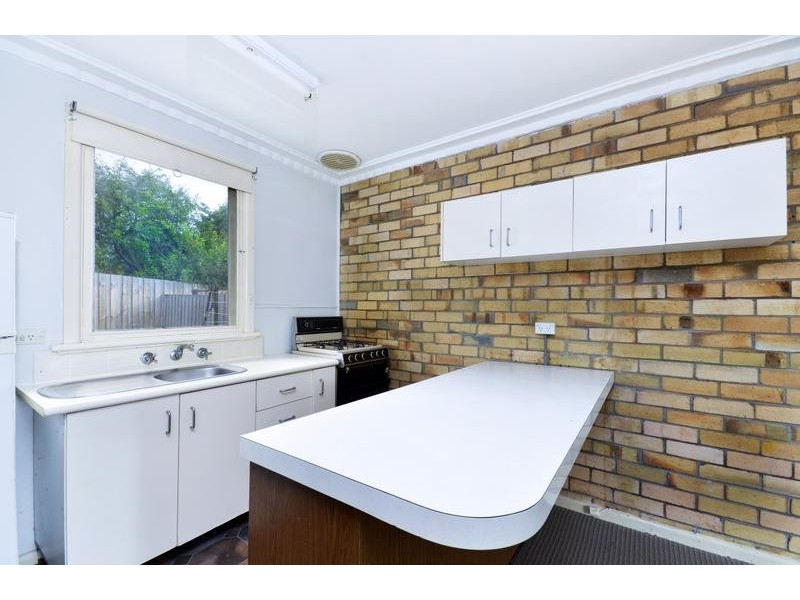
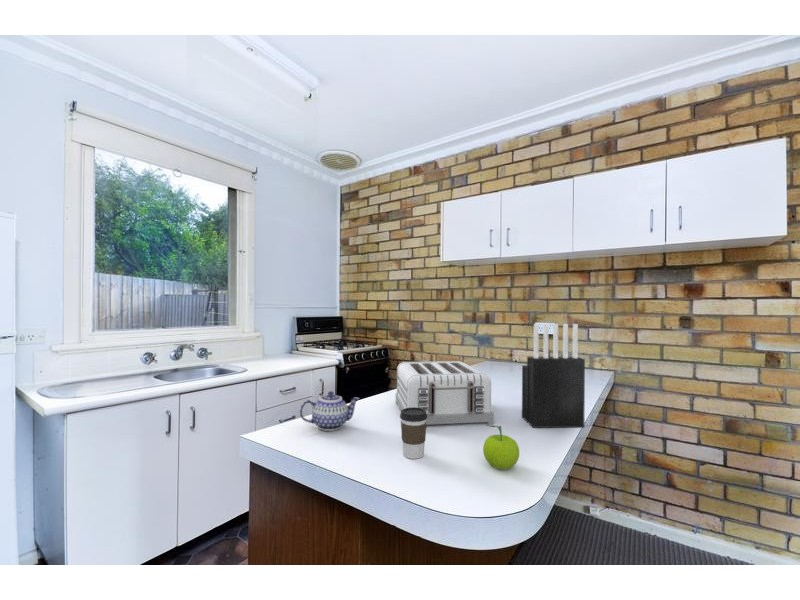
+ fruit (497, 444)
+ coffee cup (413, 432)
+ teapot (330, 409)
+ knife block (550, 372)
+ toaster (441, 391)
